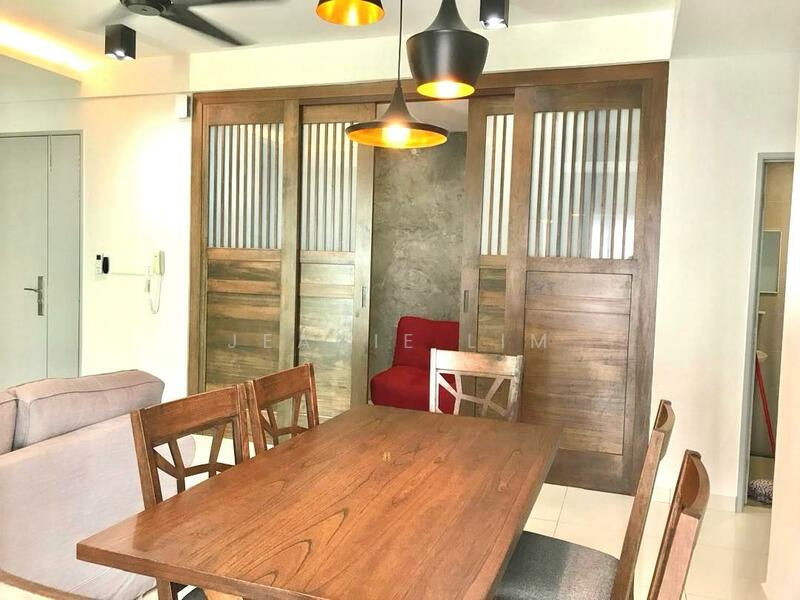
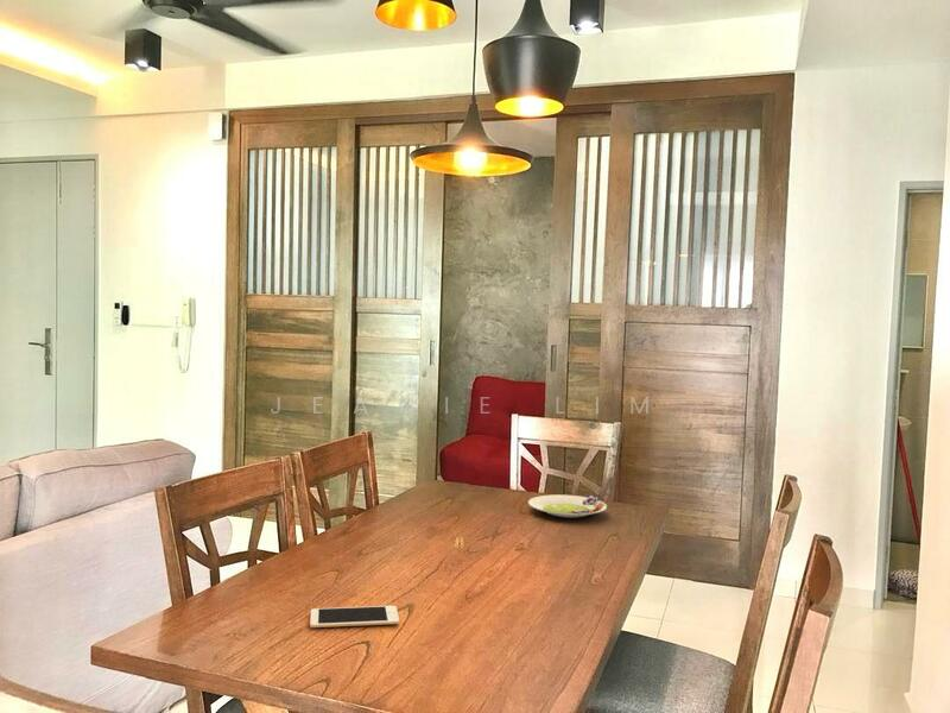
+ salad plate (566, 506)
+ cell phone (354, 616)
